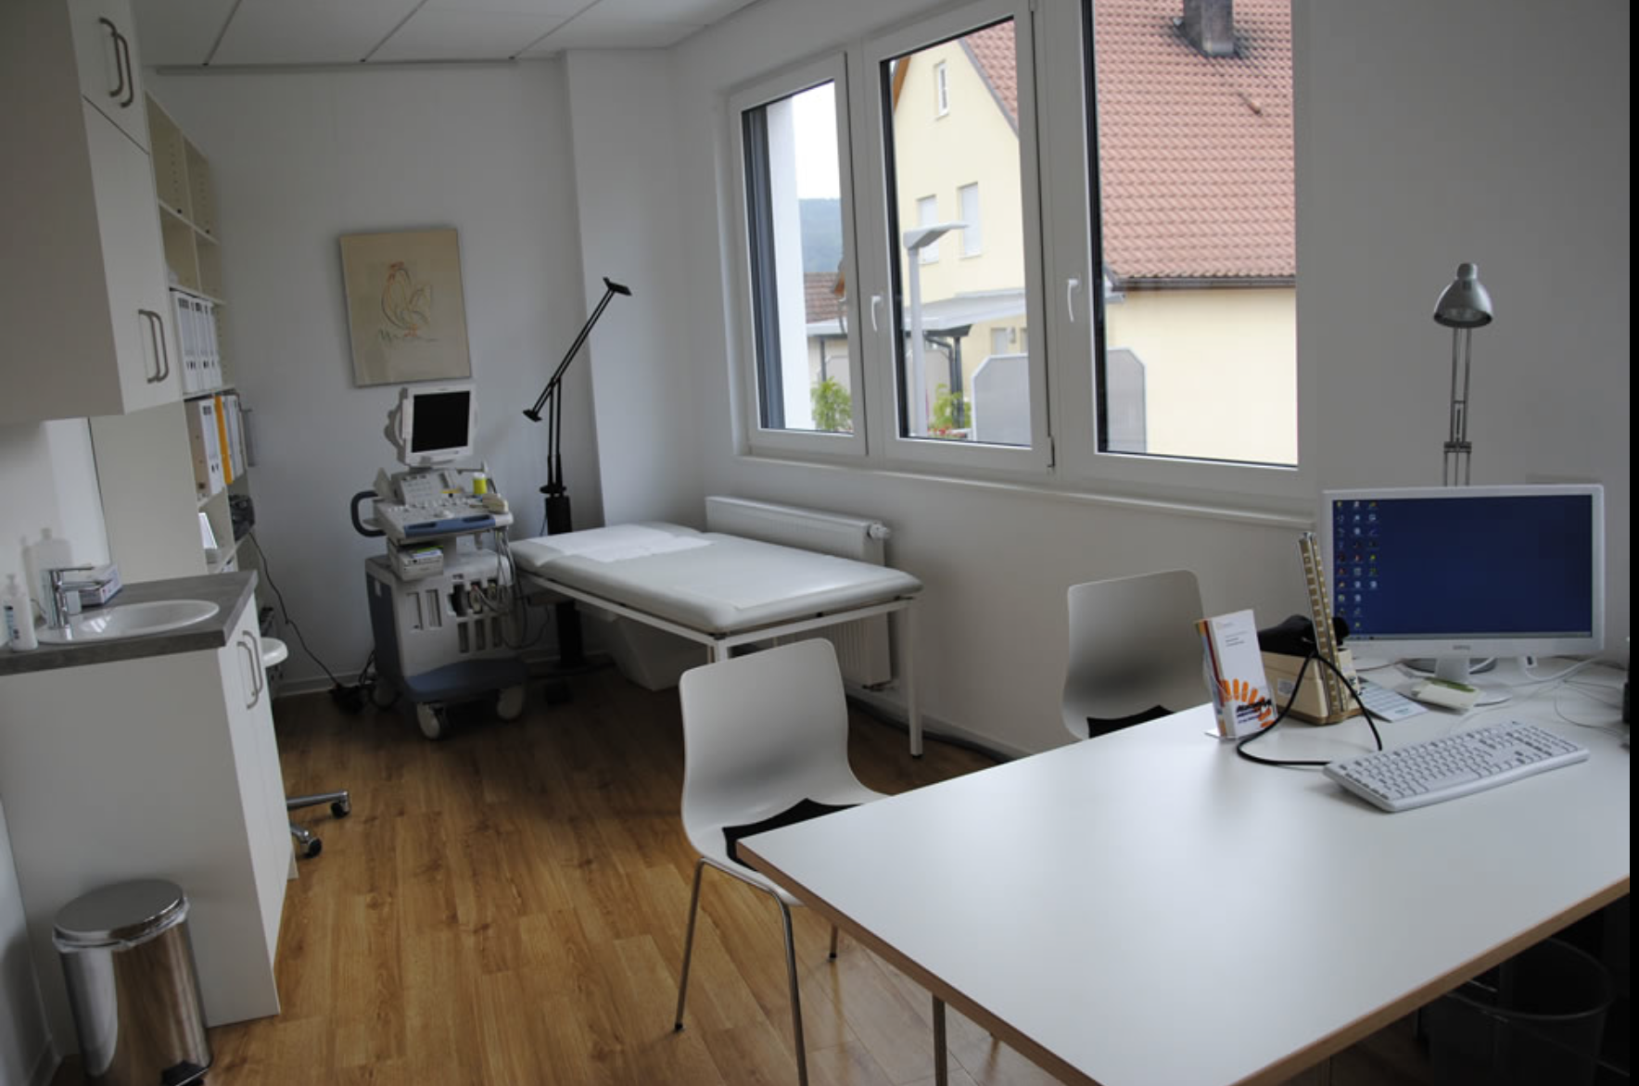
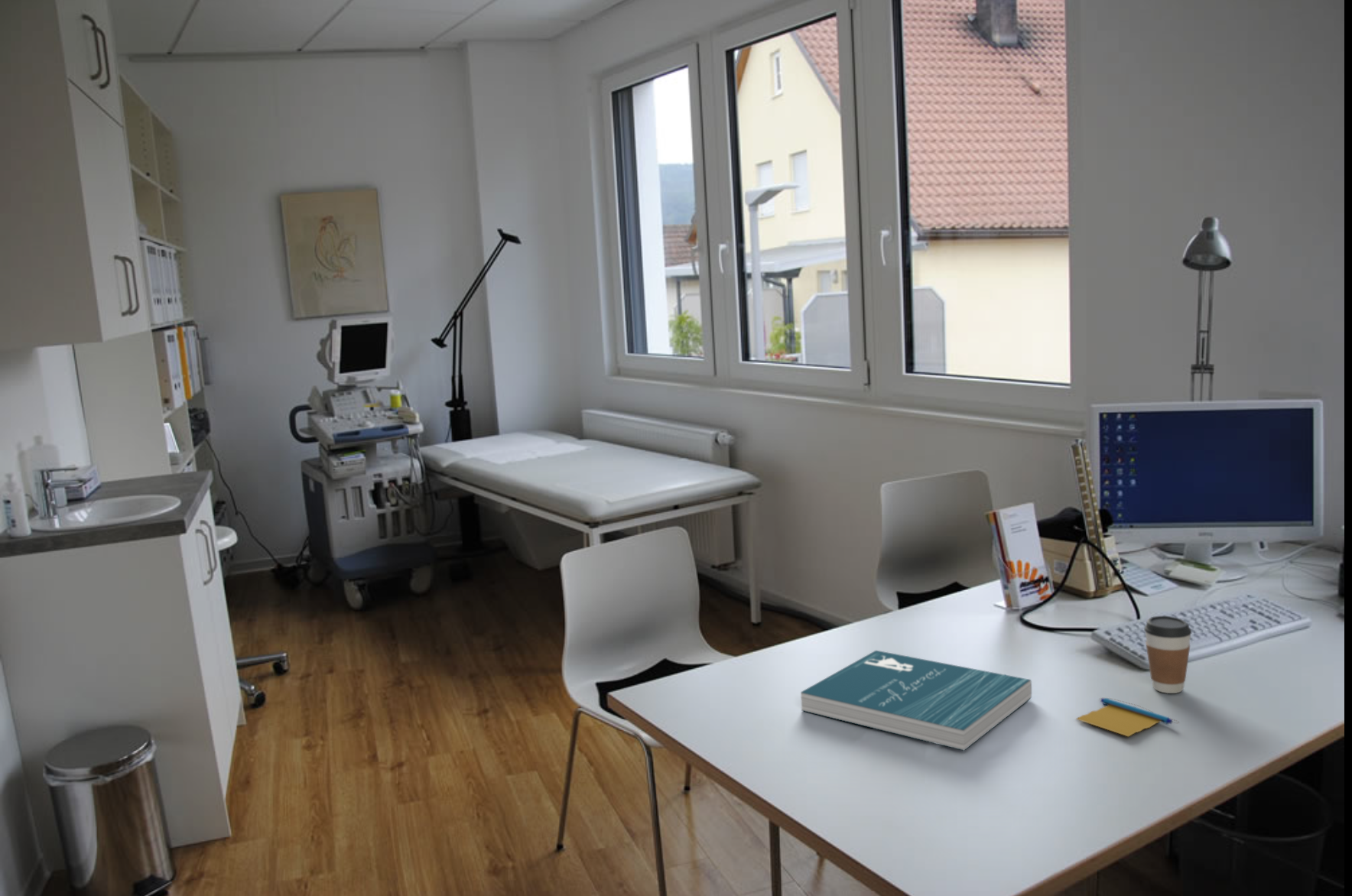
+ coffee cup (1168, 654)
+ book (915, 694)
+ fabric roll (1123, 716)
